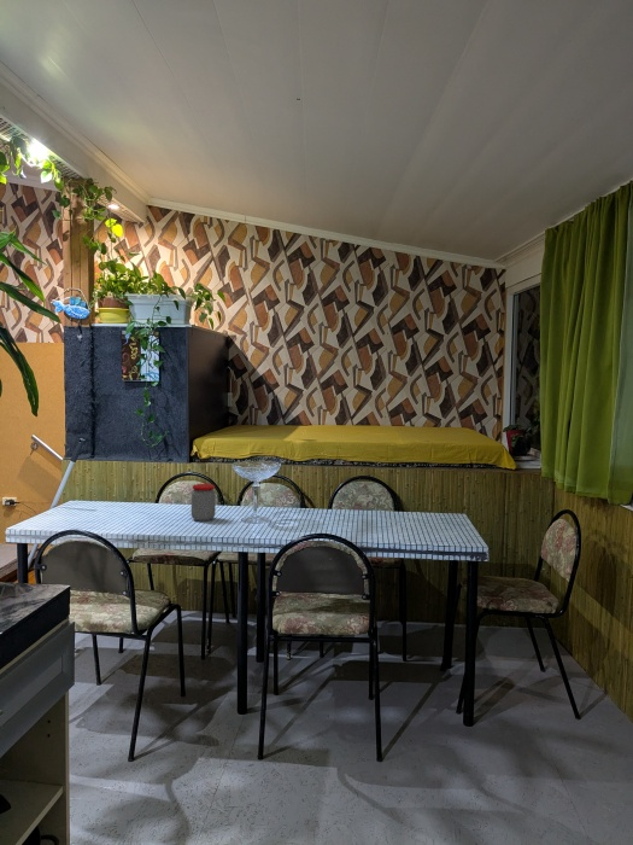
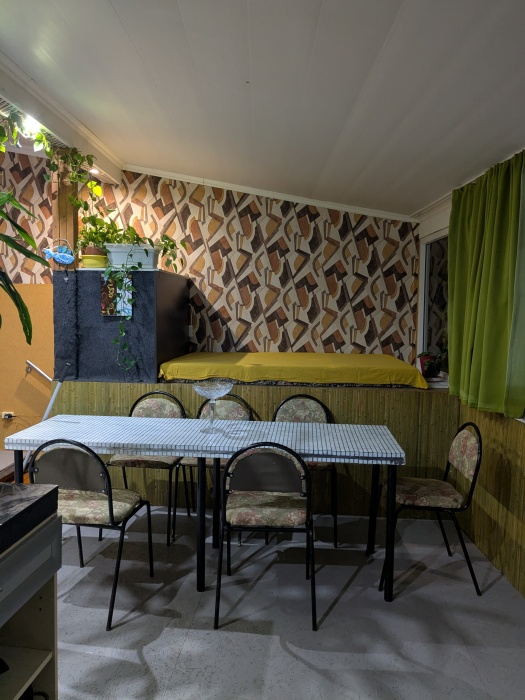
- jar (203, 502)
